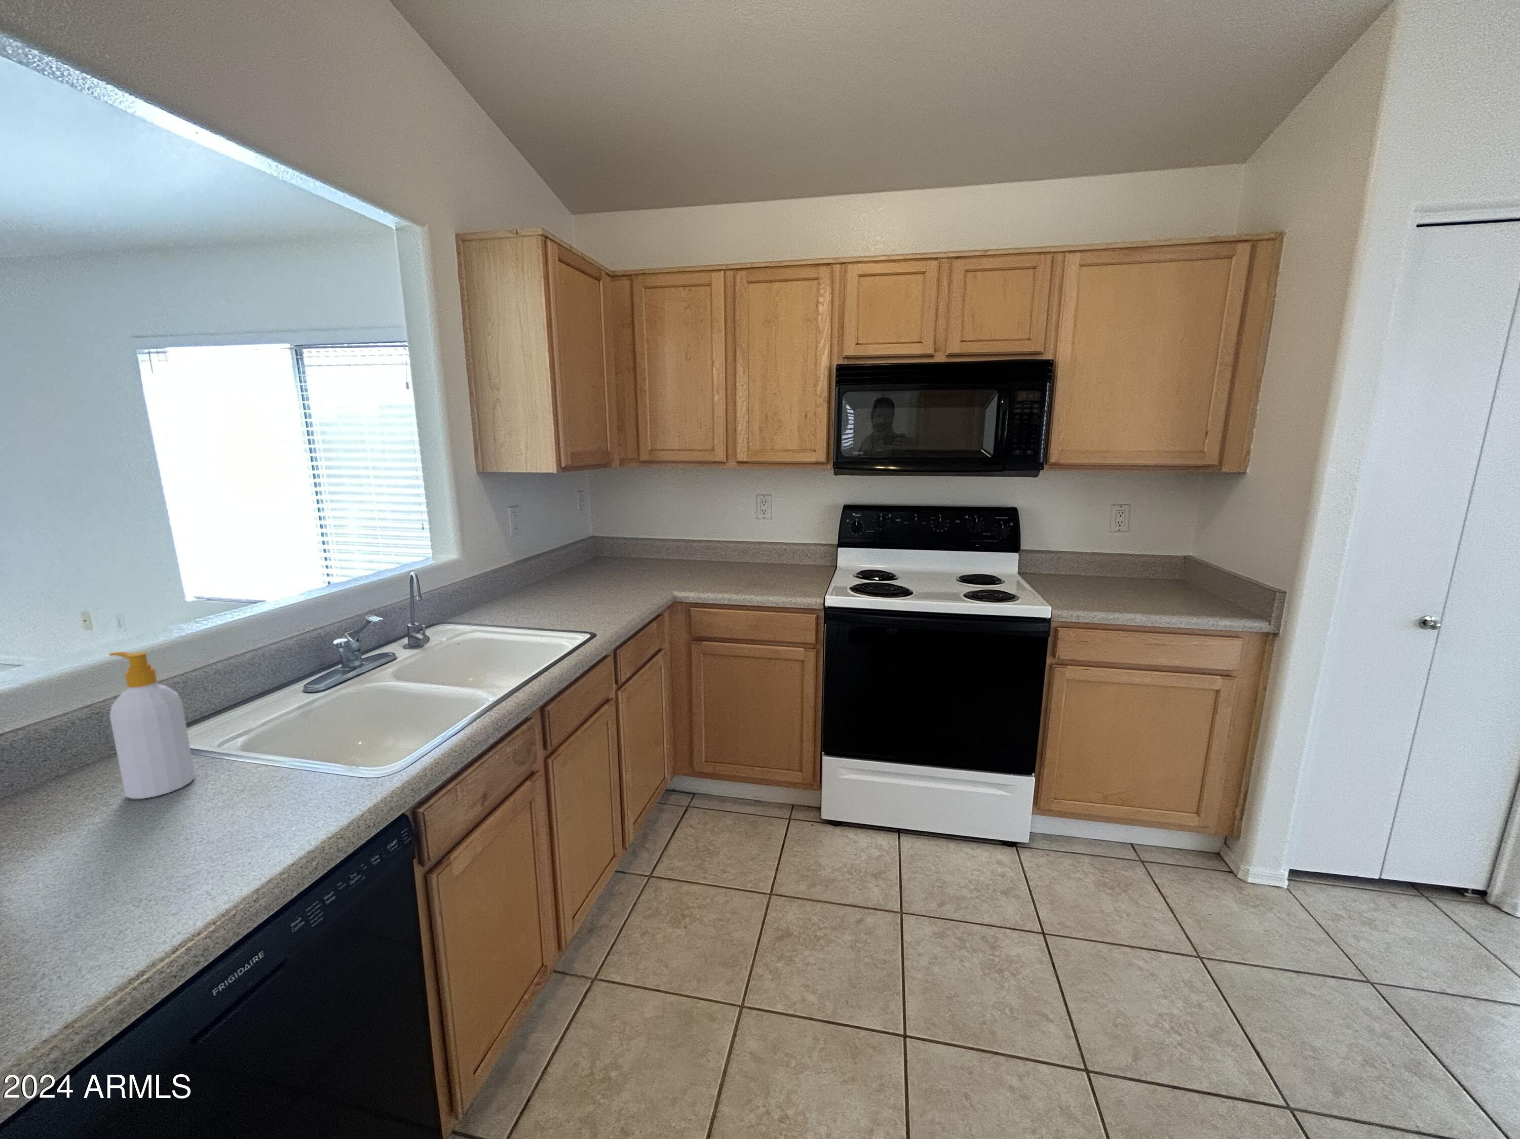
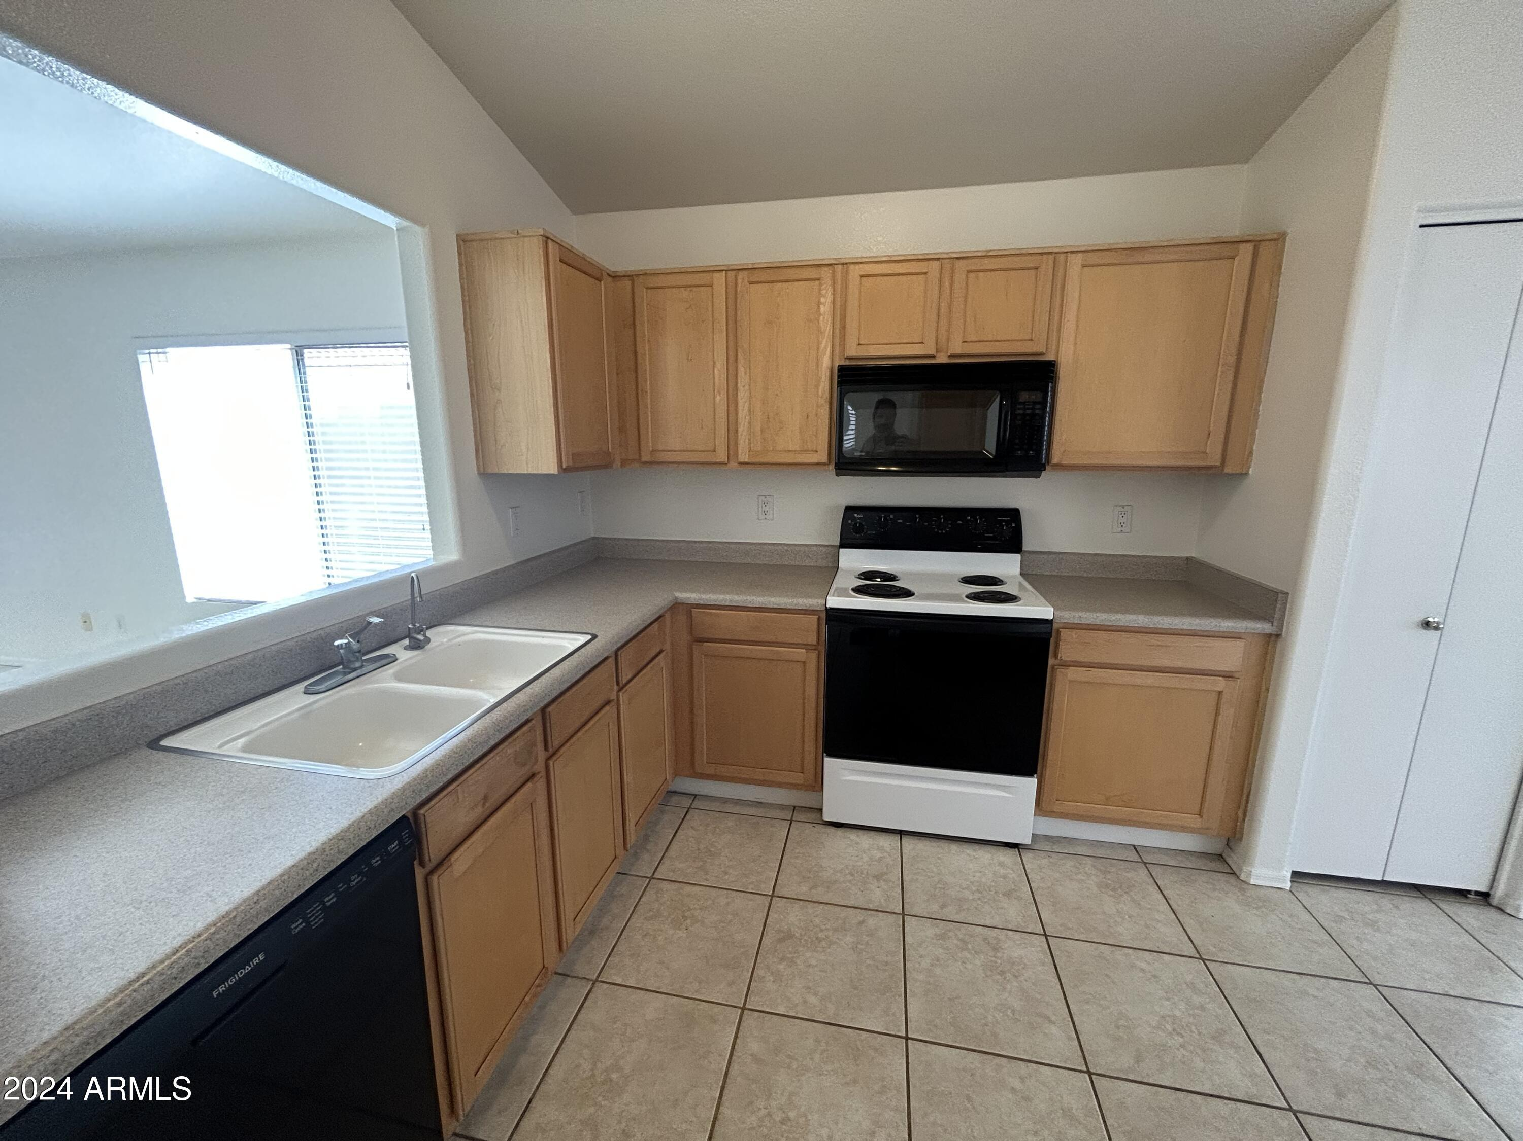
- soap bottle (147, 721)
